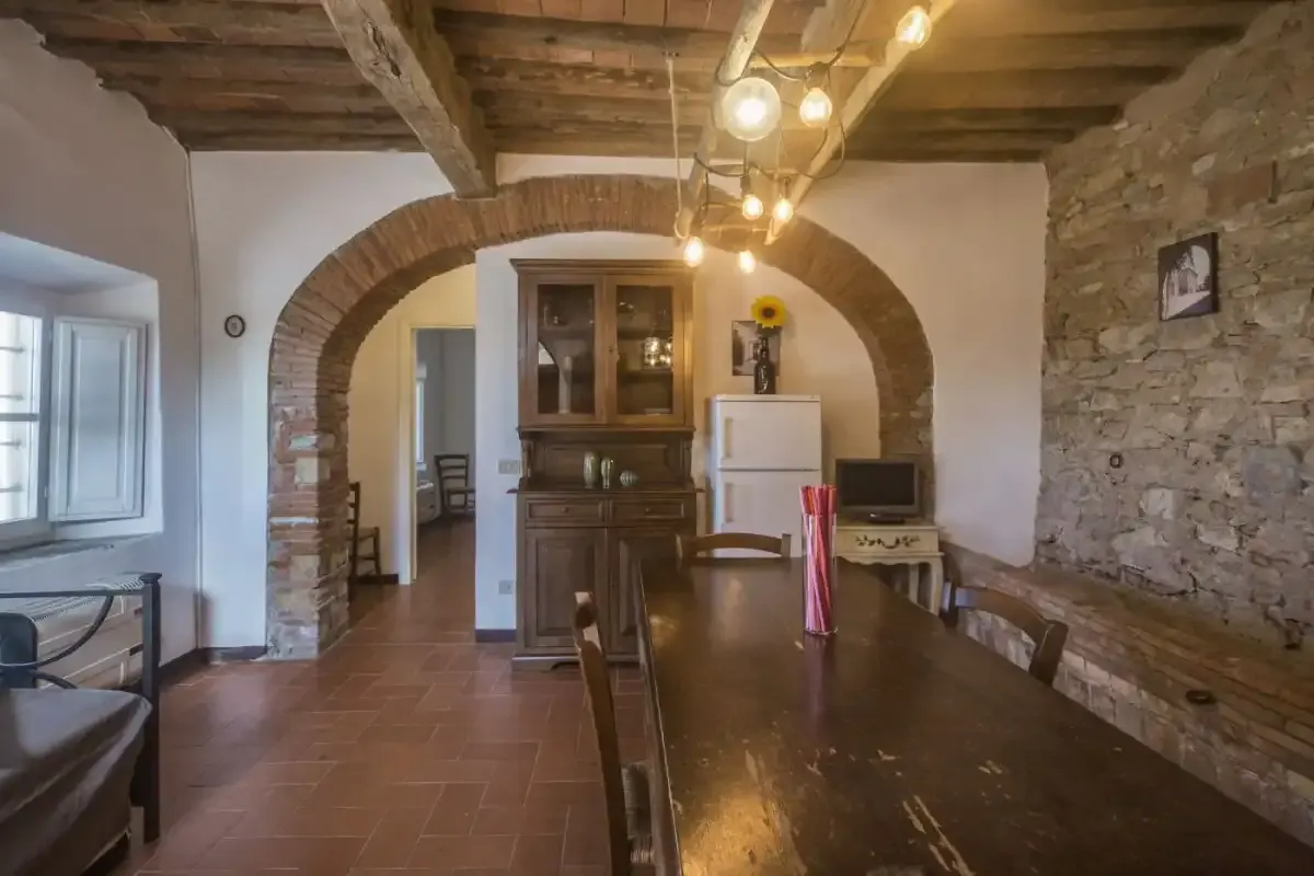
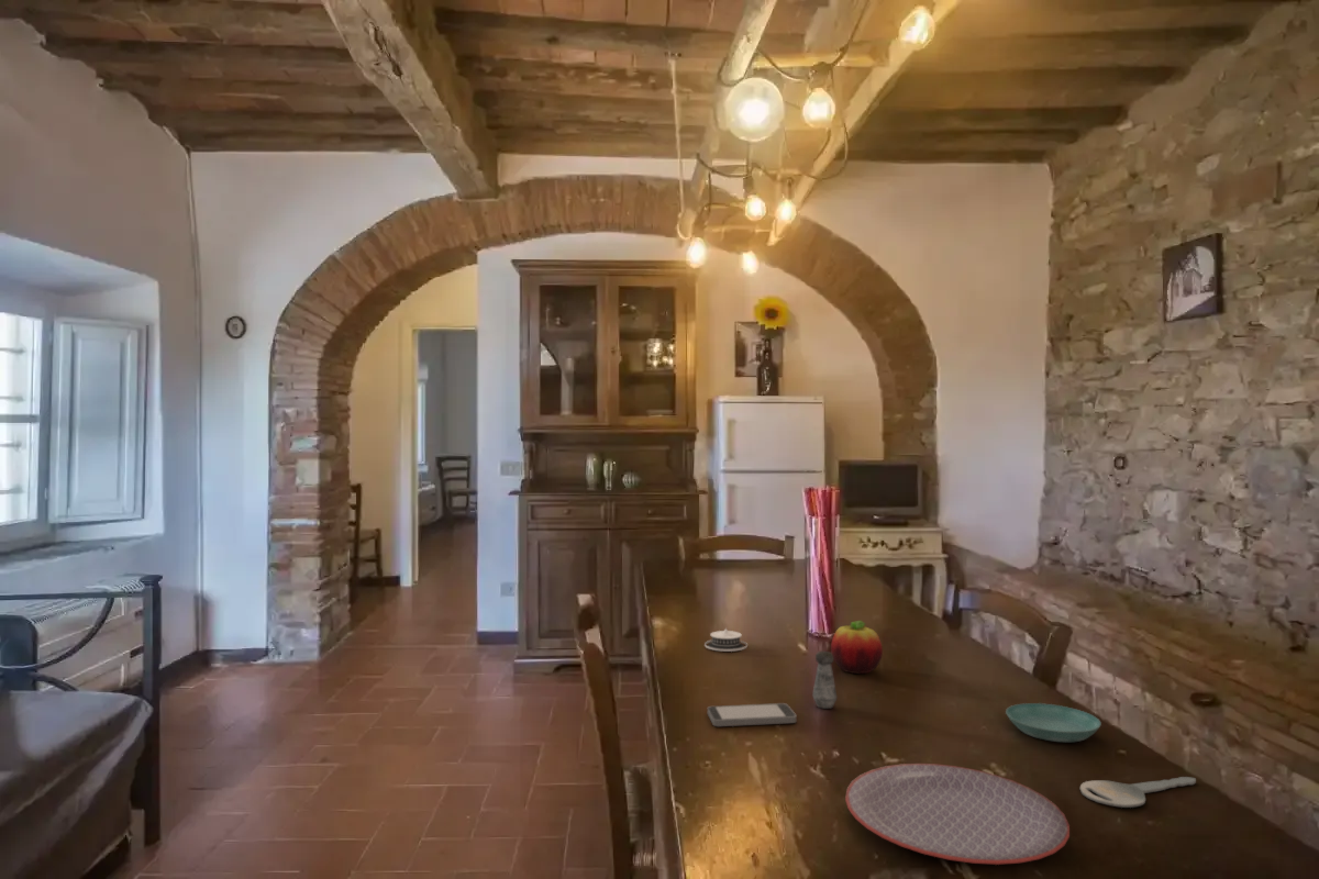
+ key (1143, 788)
+ fruit (856, 646)
+ plate (952, 813)
+ salt shaker (824, 679)
+ architectural model (725, 636)
+ saucer (1052, 723)
+ smartphone (751, 714)
